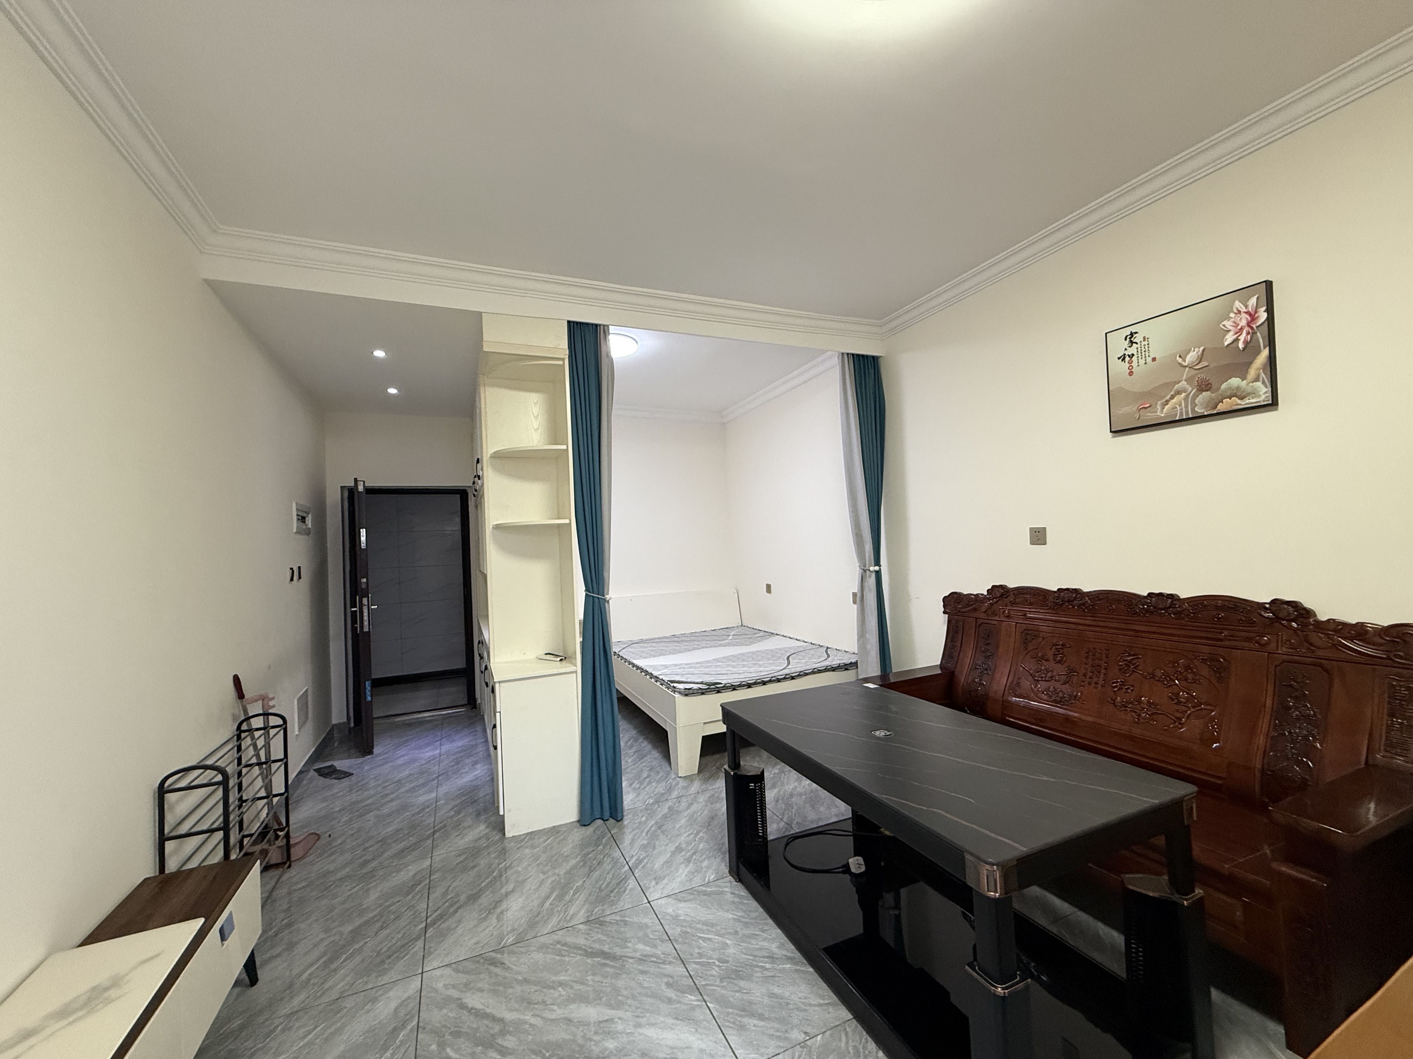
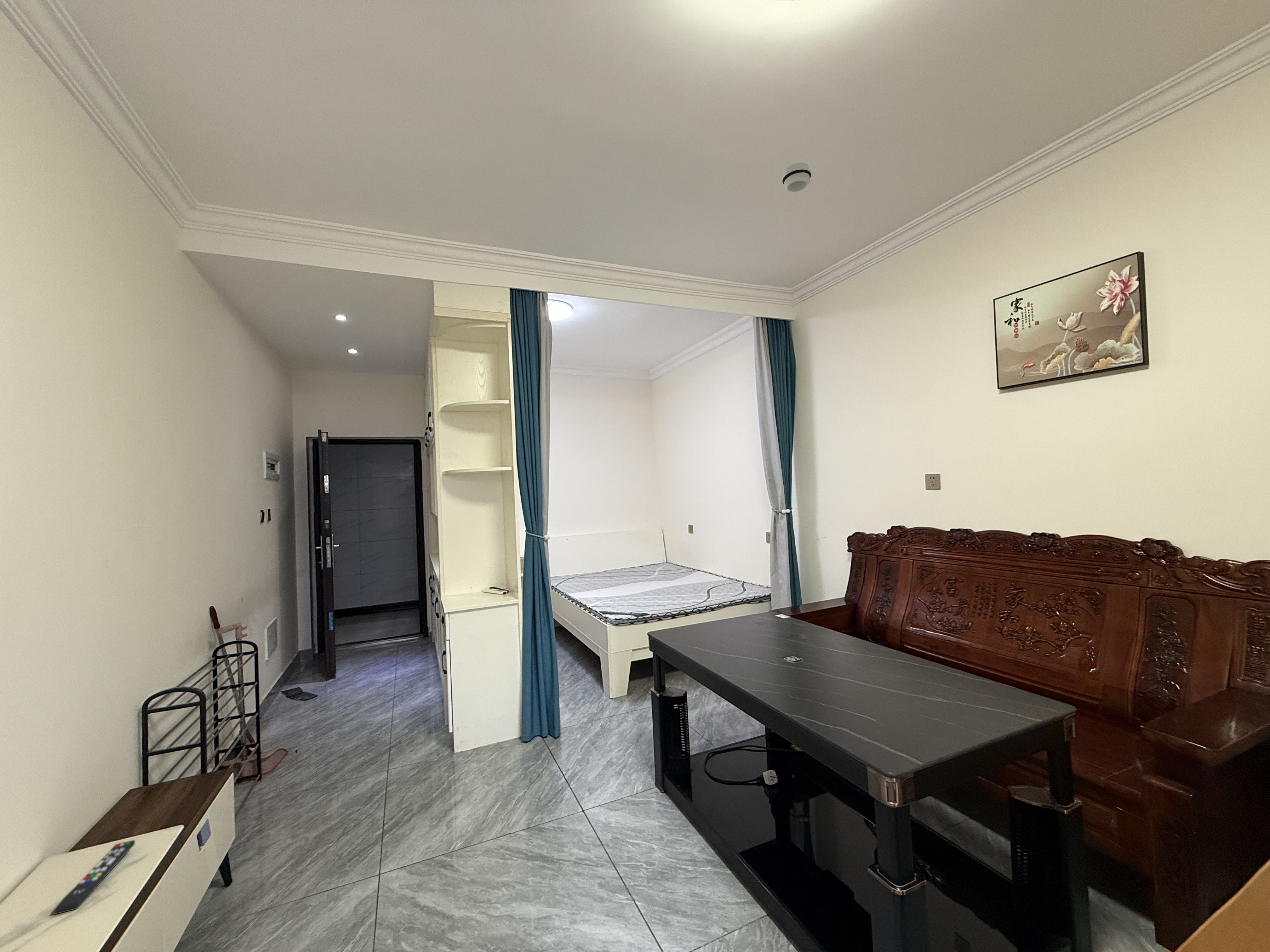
+ smoke detector (797, 178)
+ remote control (98, 874)
